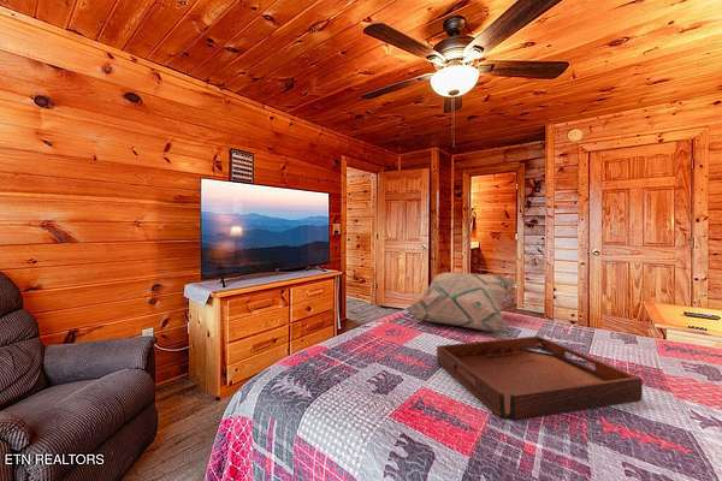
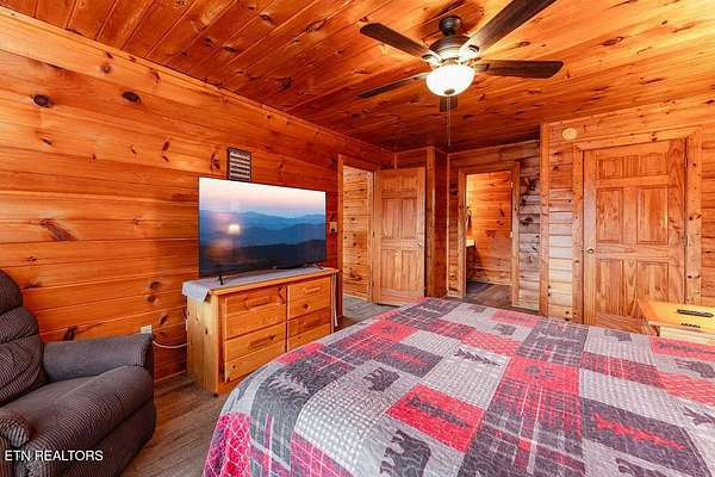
- serving tray (525, 368)
- decorative pillow (463, 297)
